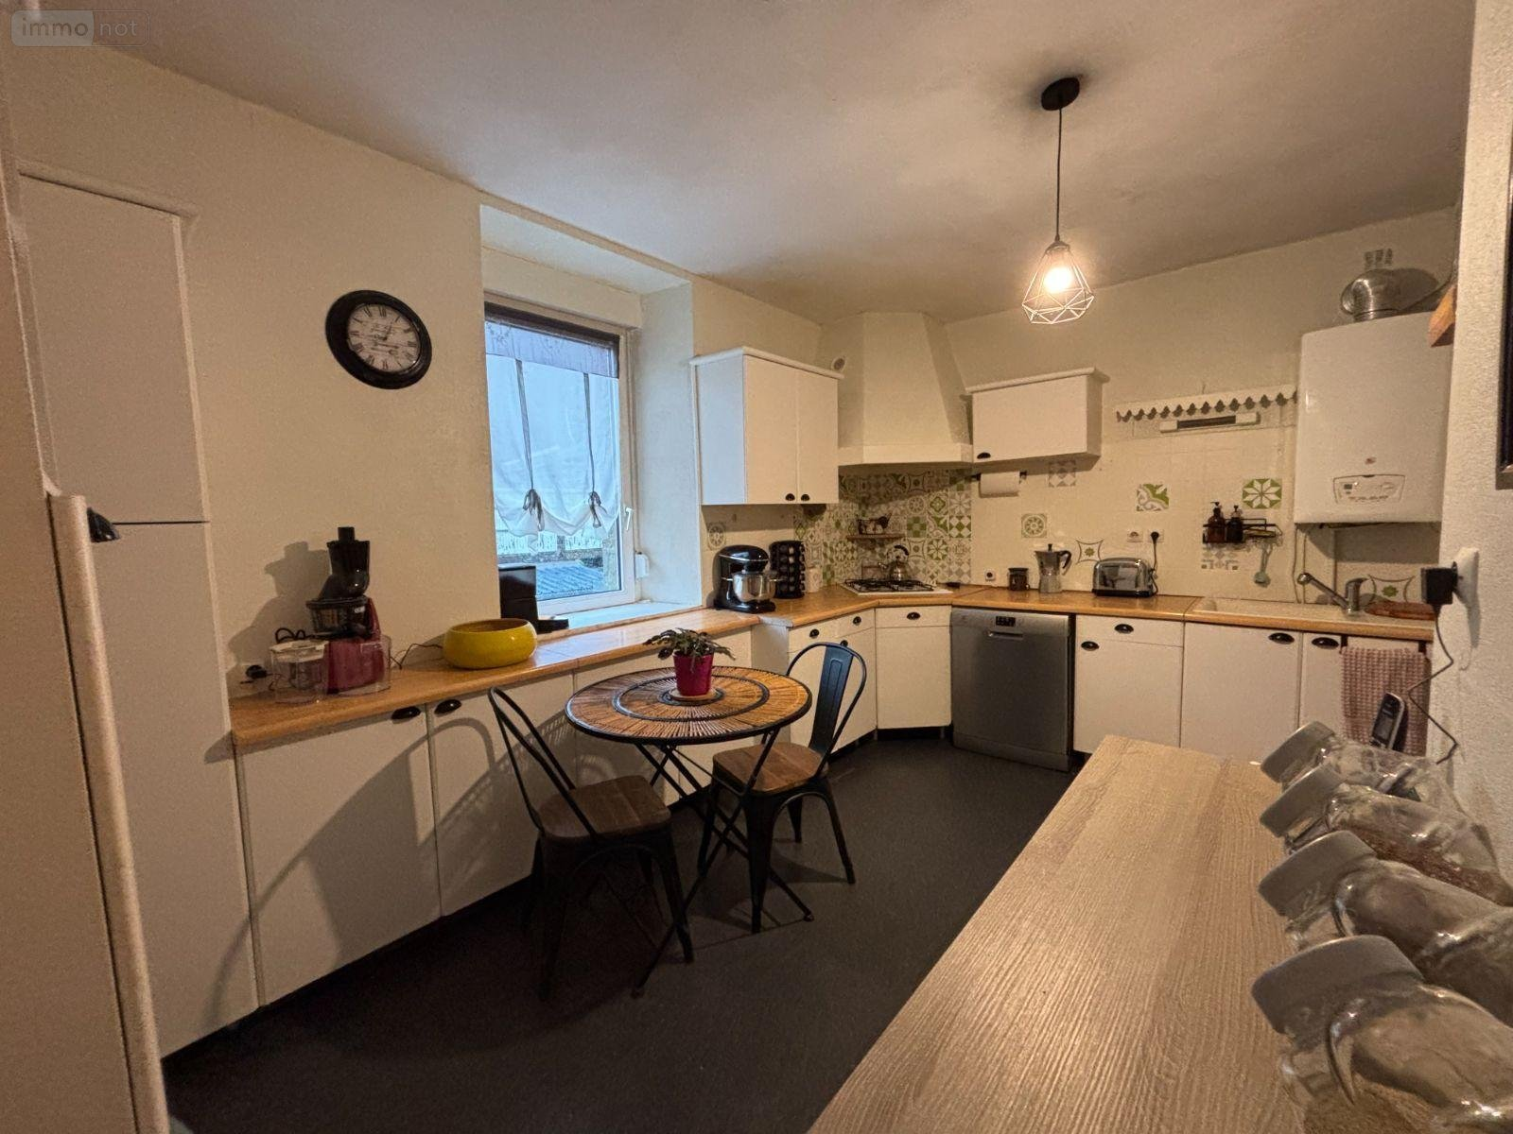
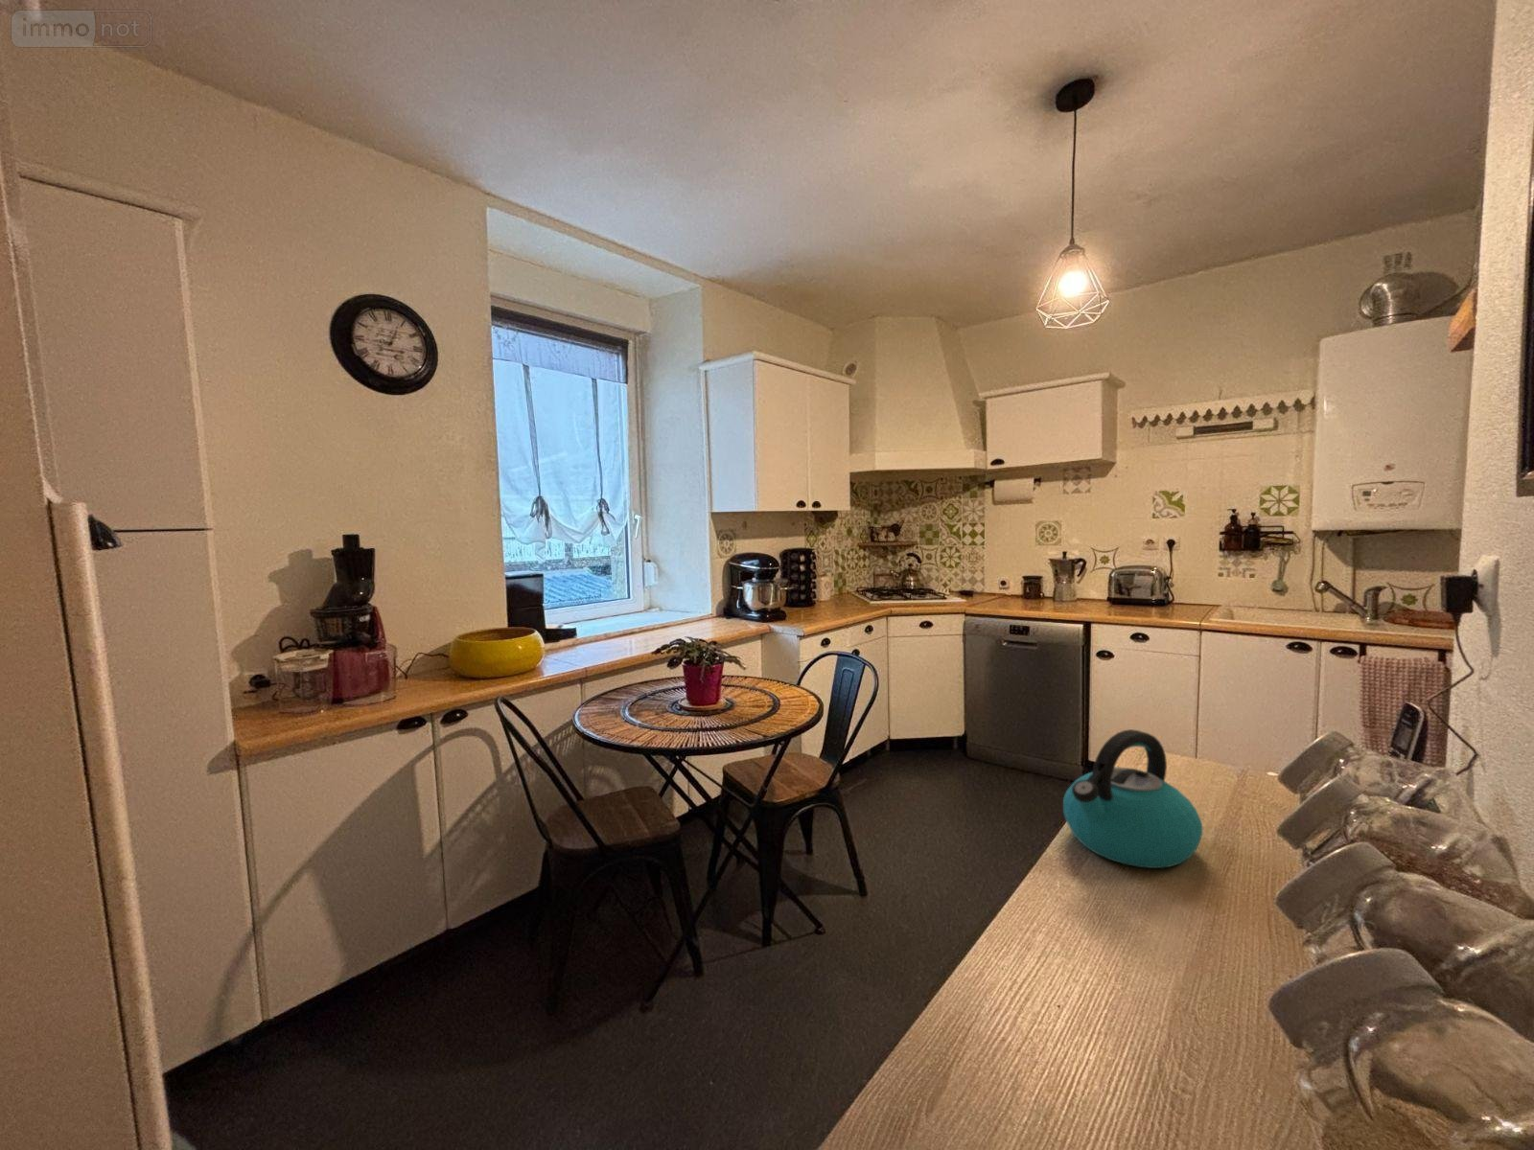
+ kettle (1123, 790)
